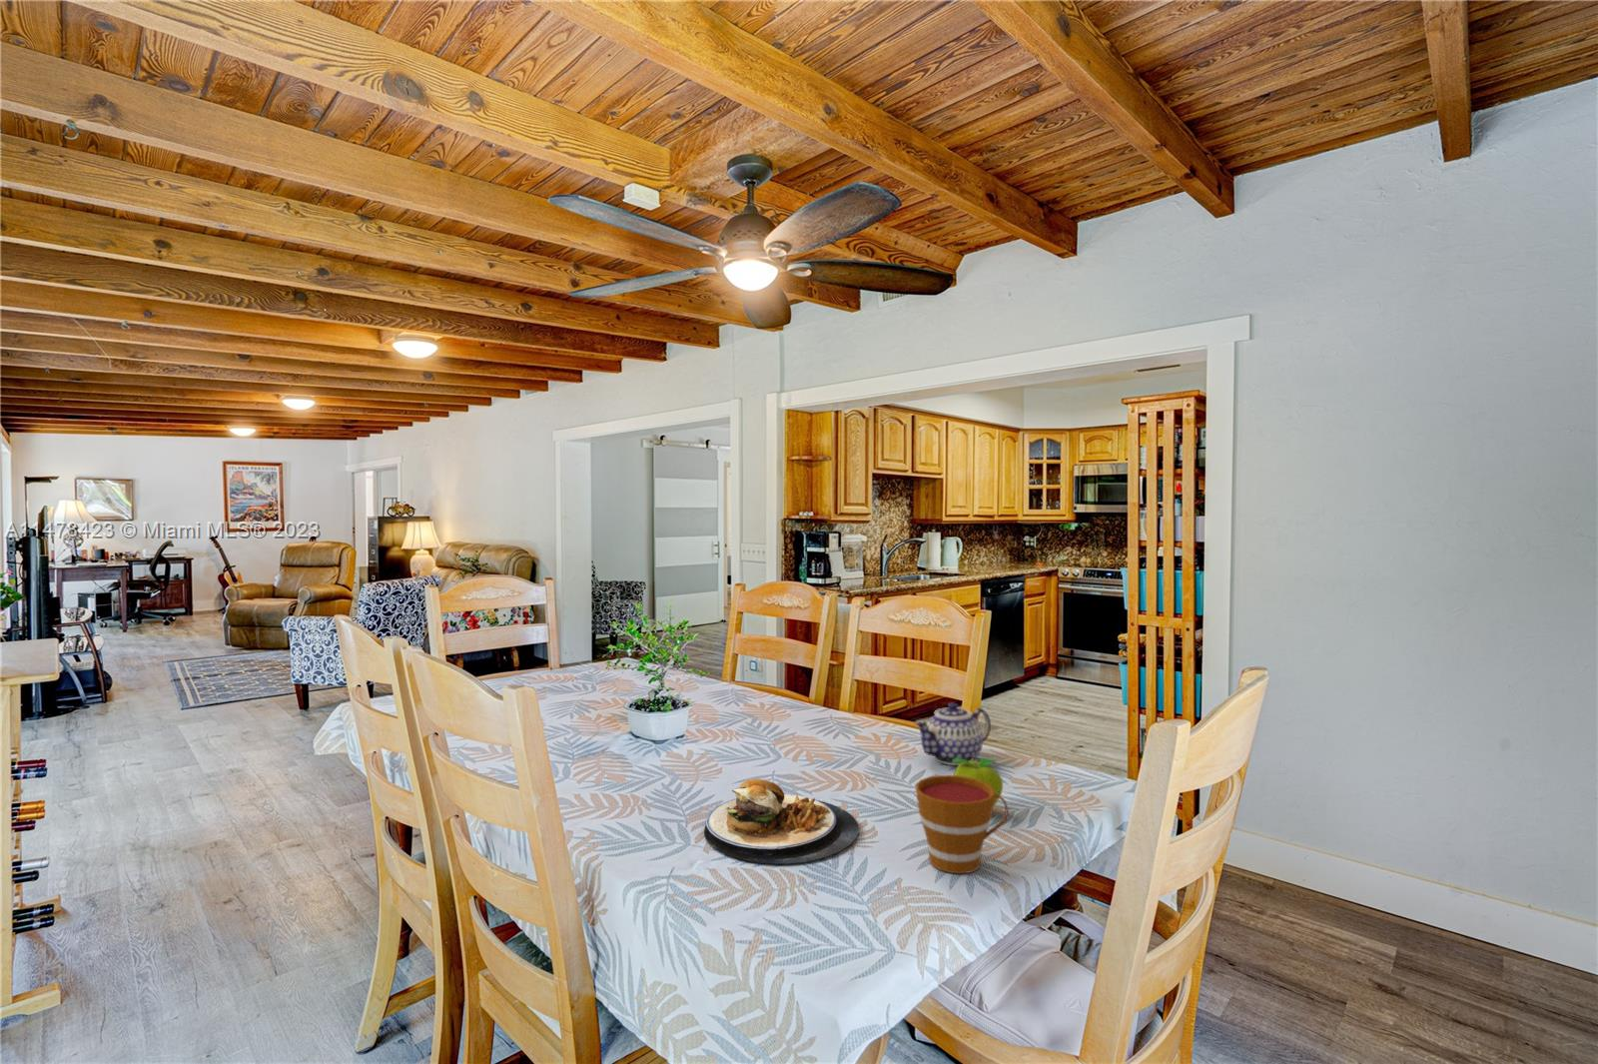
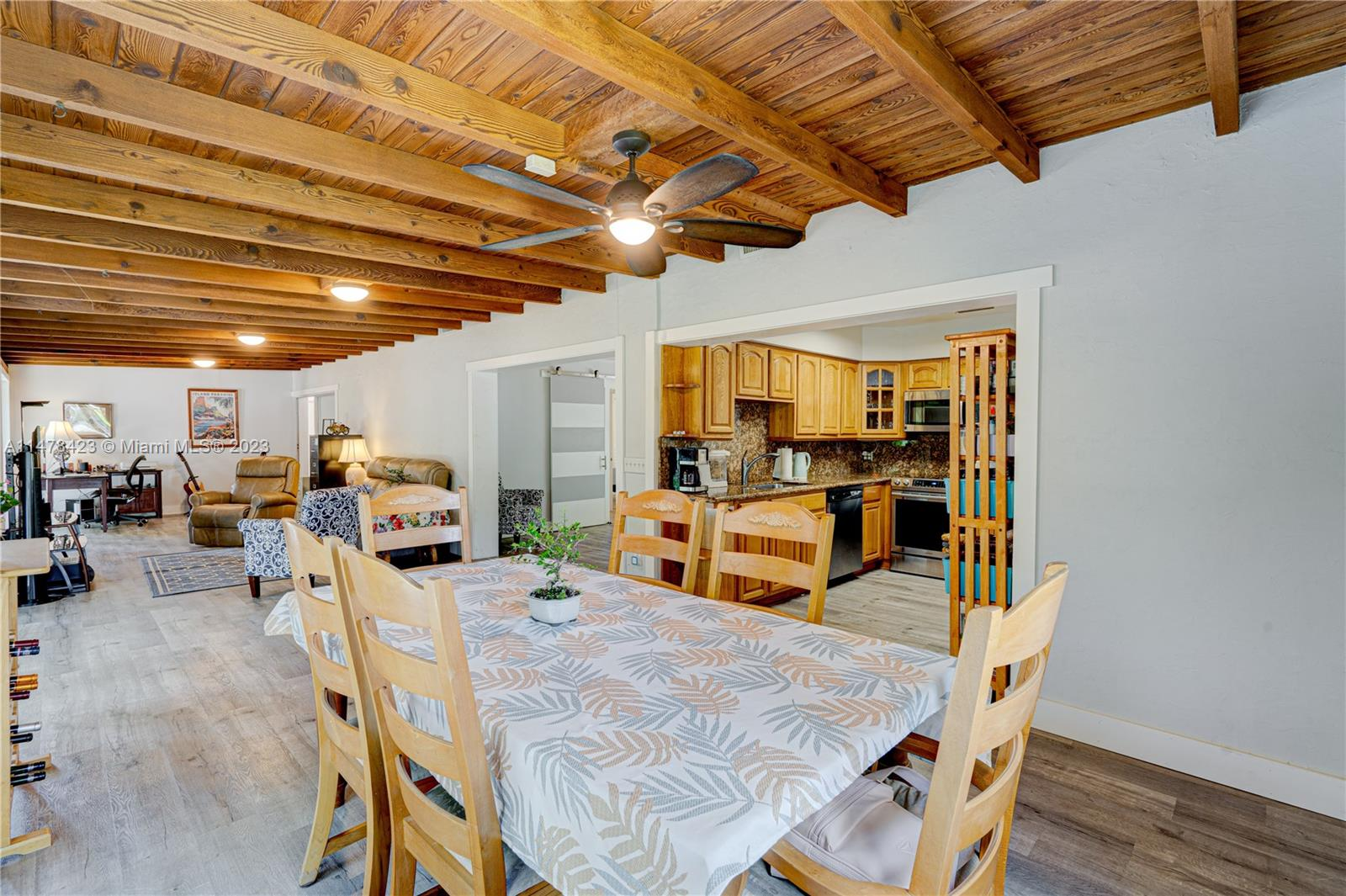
- plate (781, 806)
- teapot (953, 730)
- fruit (978, 779)
- cup (960, 824)
